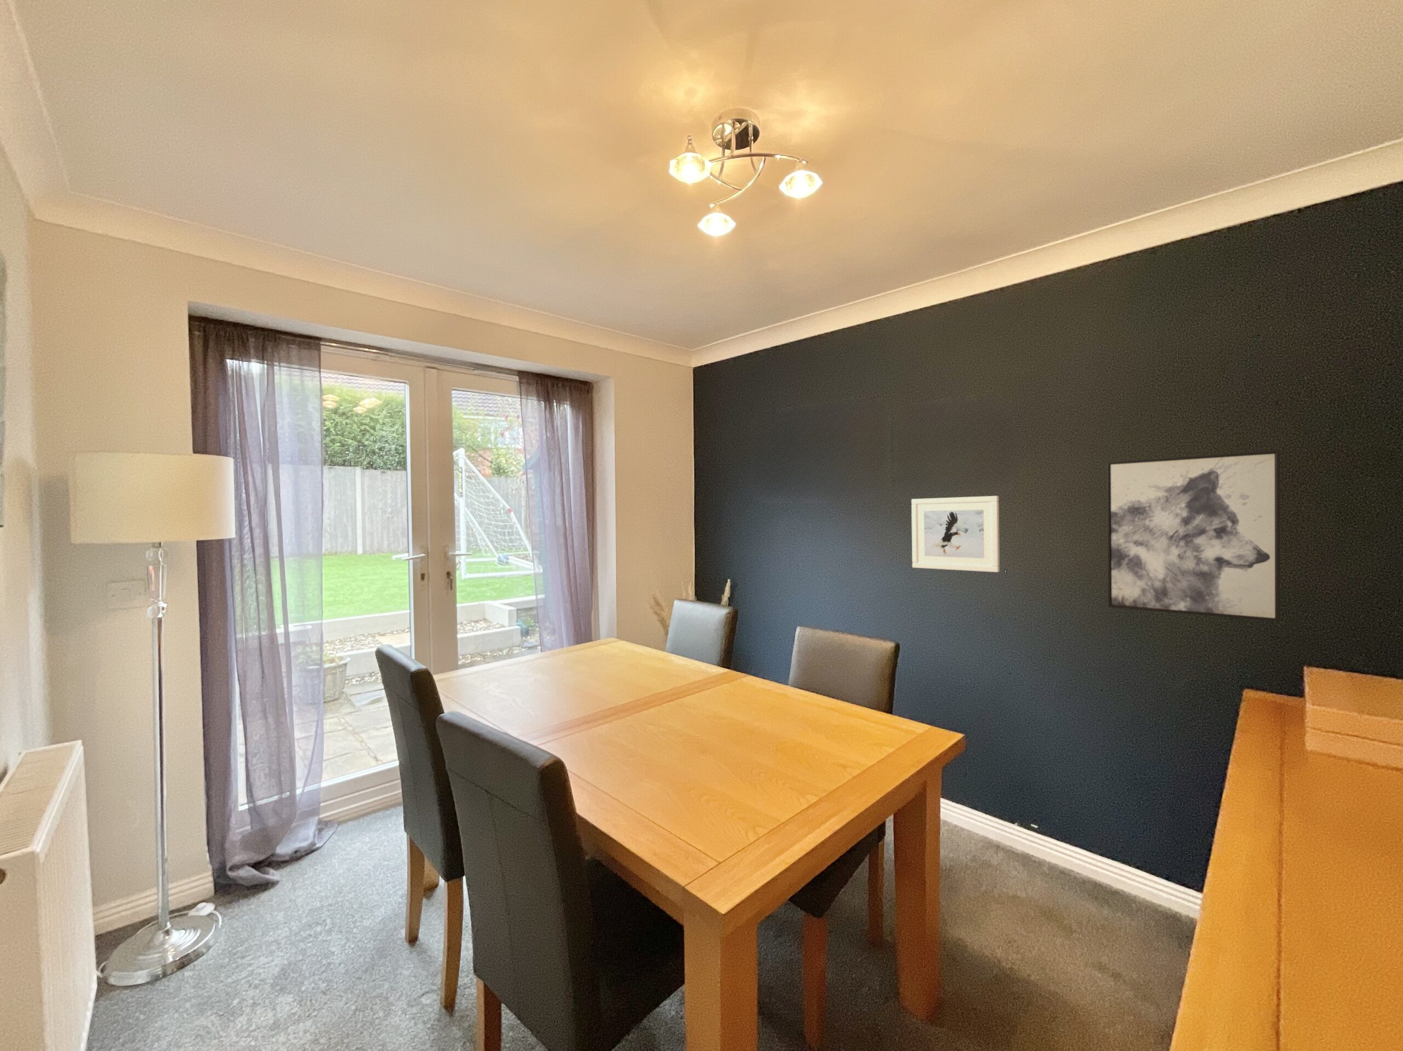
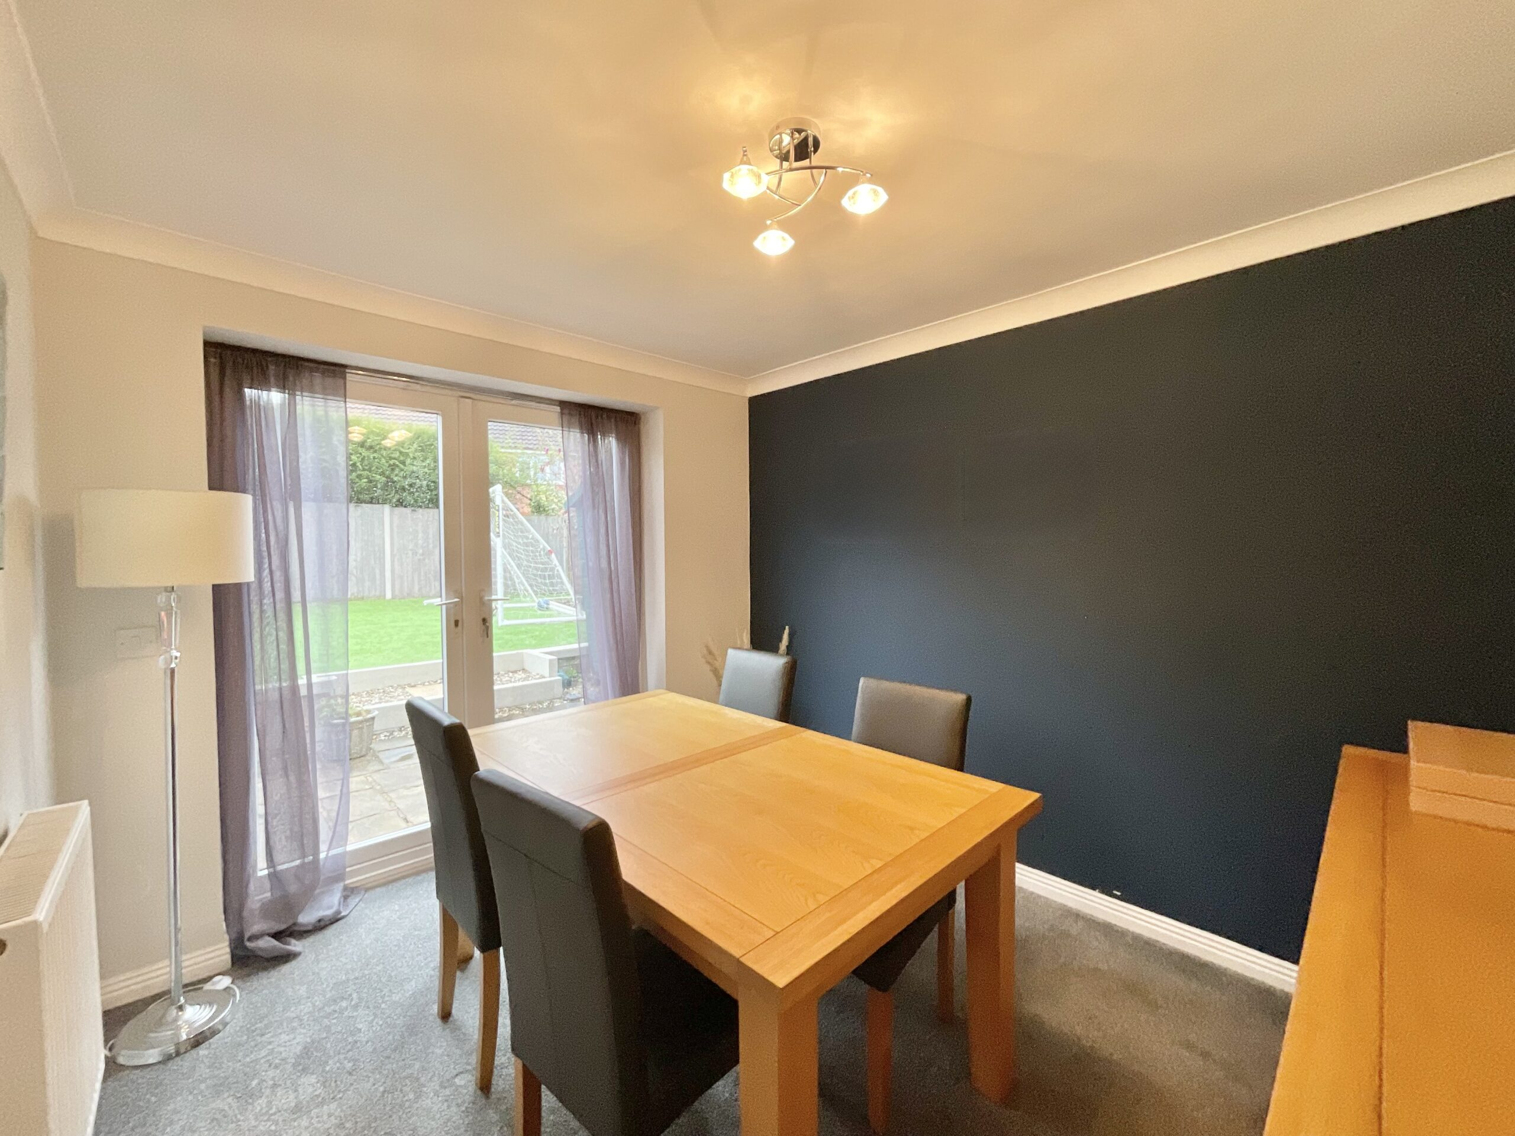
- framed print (953, 533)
- wall art (1186, 534)
